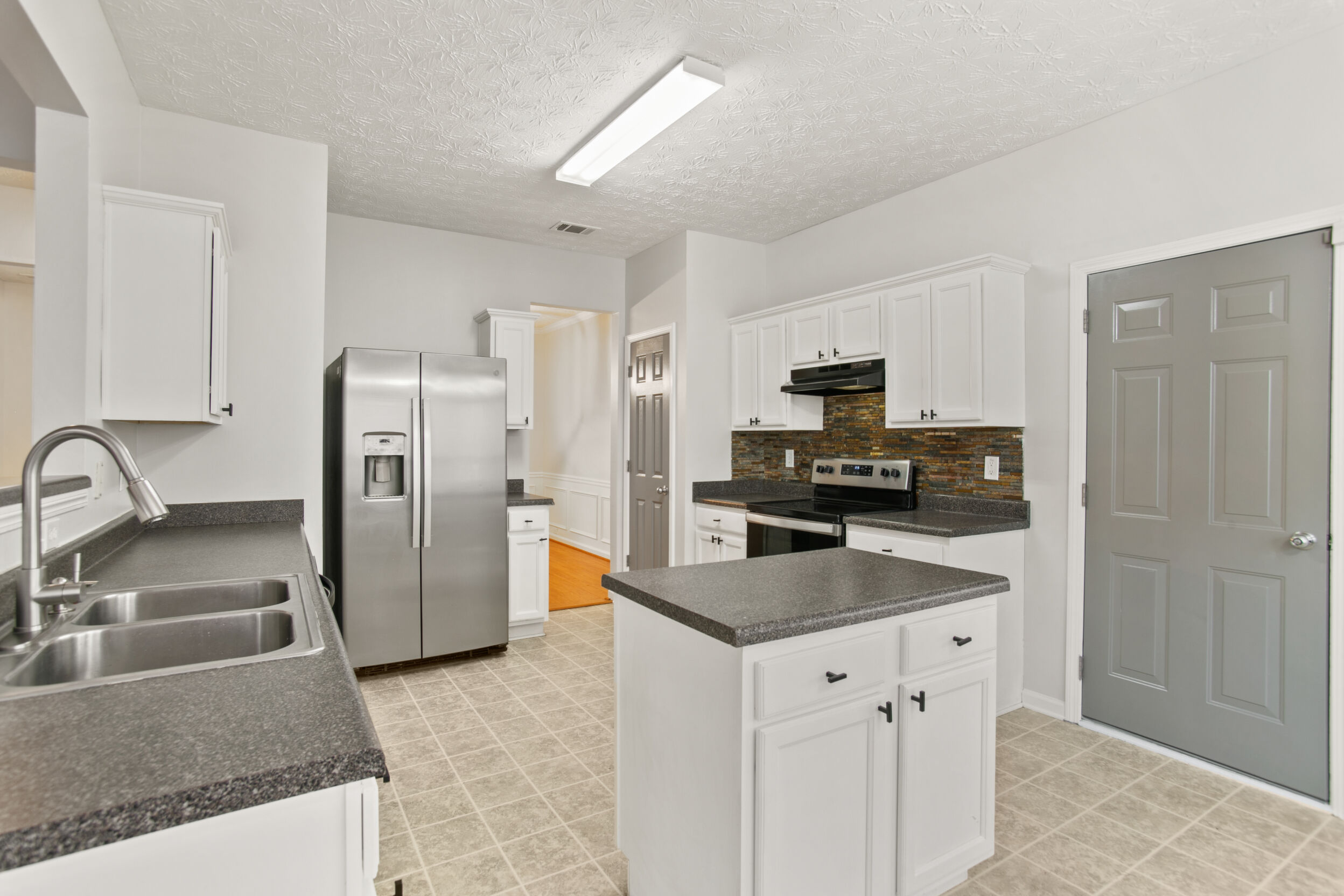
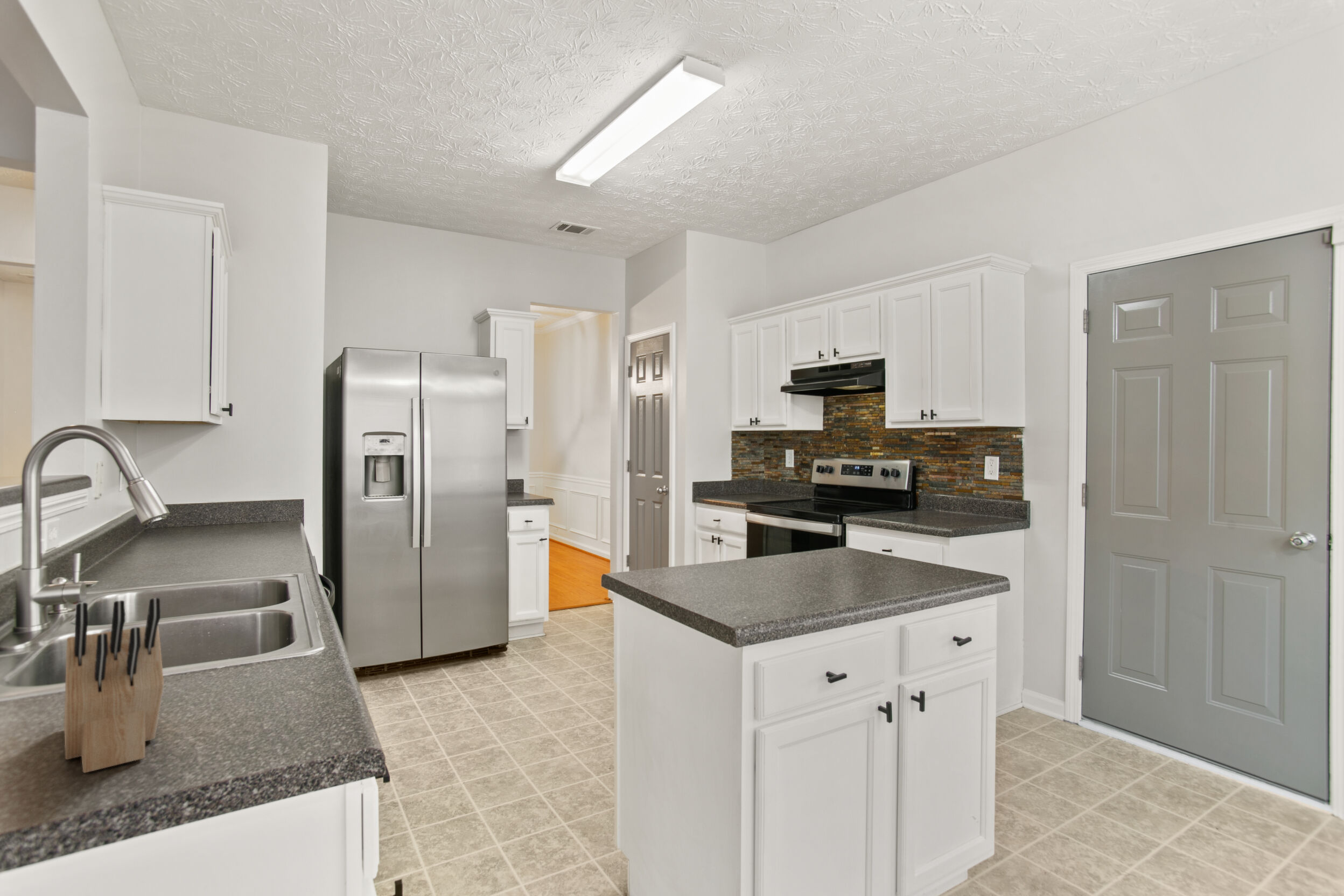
+ knife block (112, 667)
